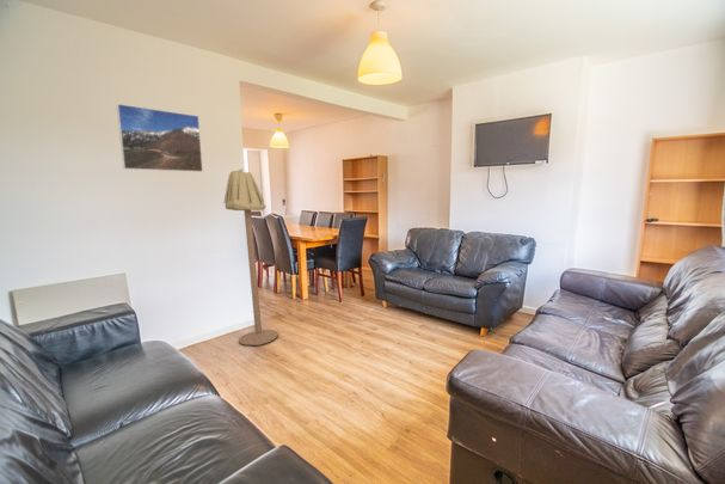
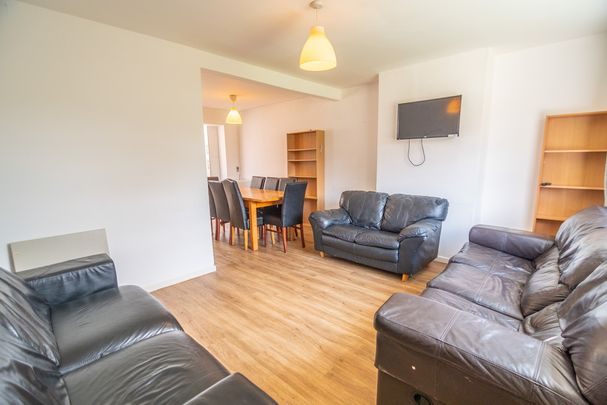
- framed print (162, 140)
- floor lamp (248, 255)
